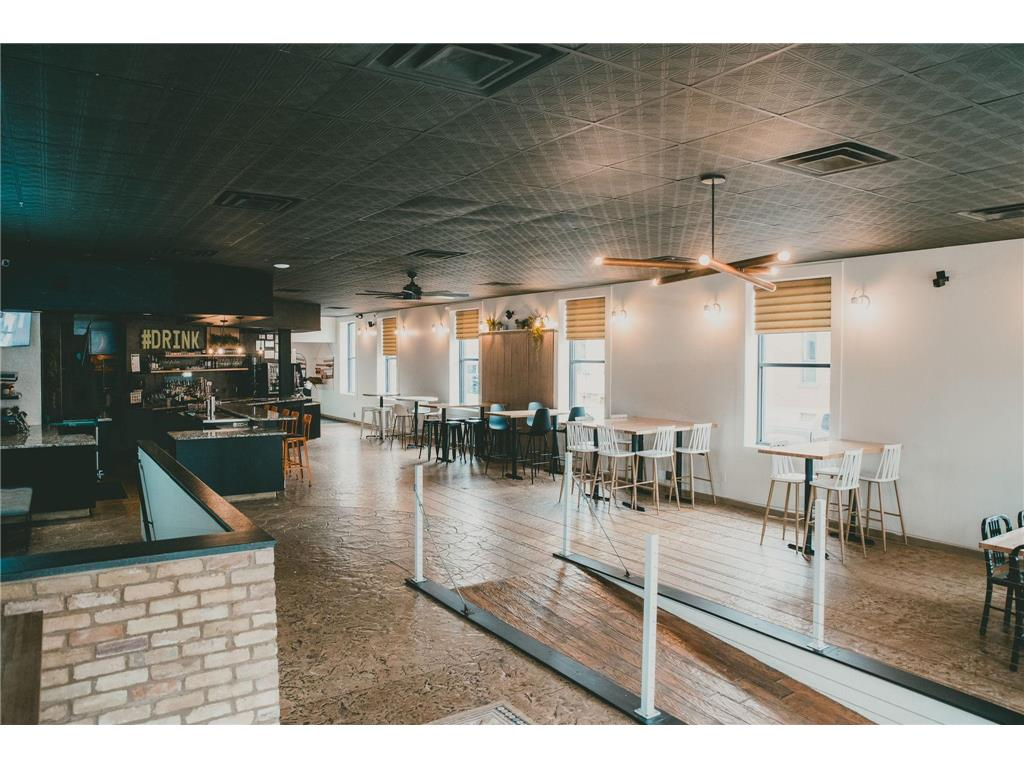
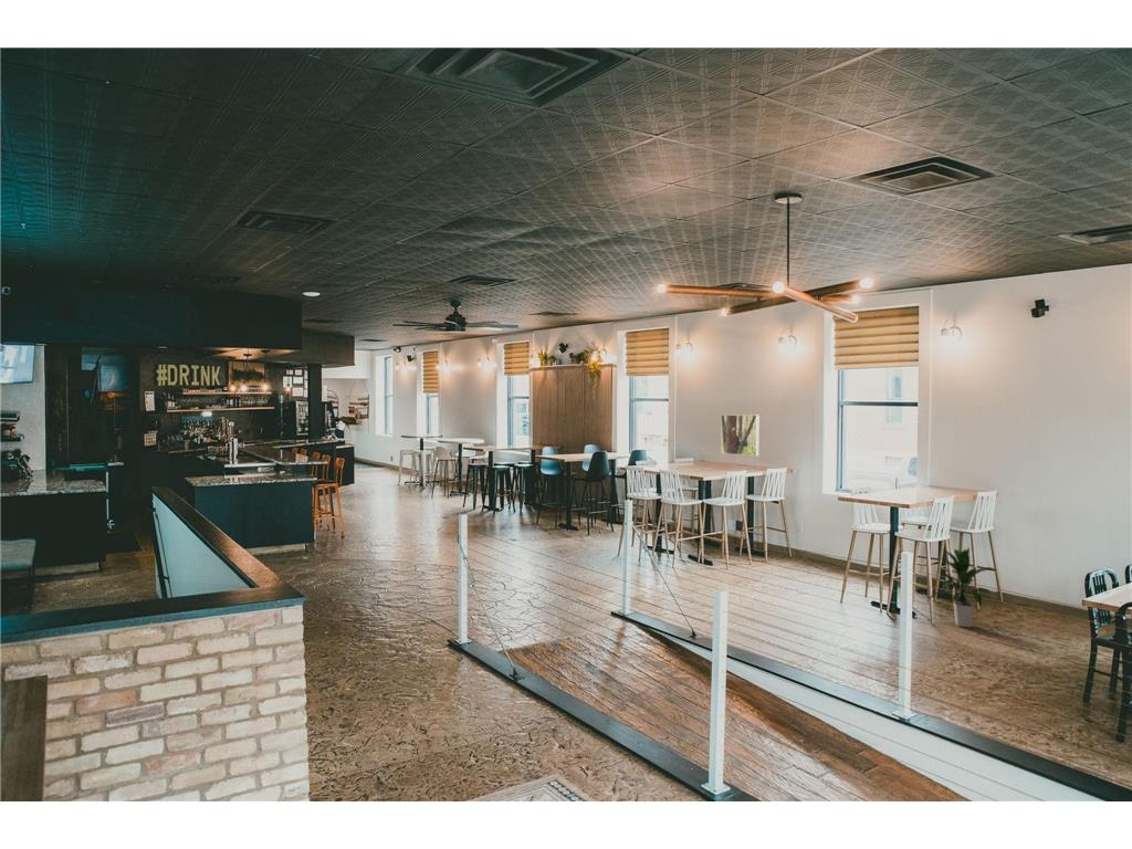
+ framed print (738, 434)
+ indoor plant (961, 584)
